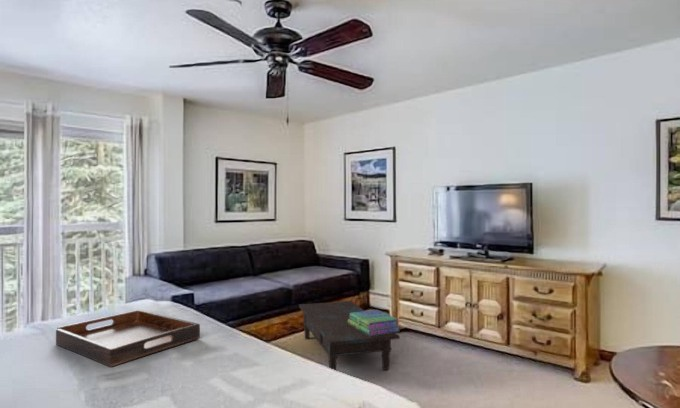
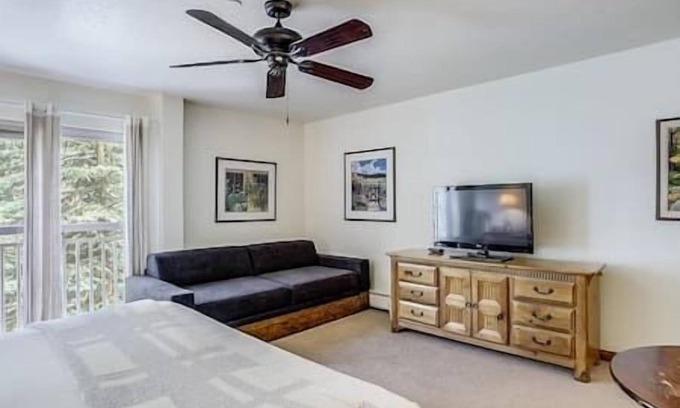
- serving tray (127, 333)
- stack of books (373, 321)
- coffee table (342, 335)
